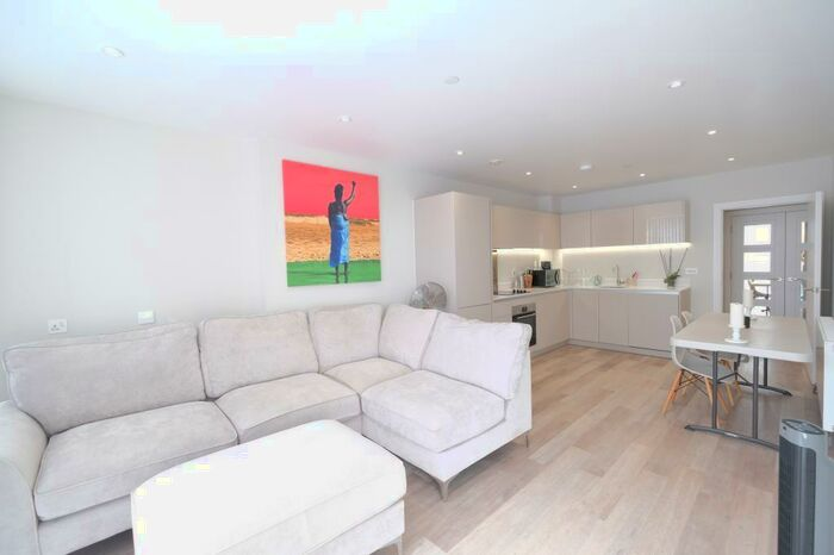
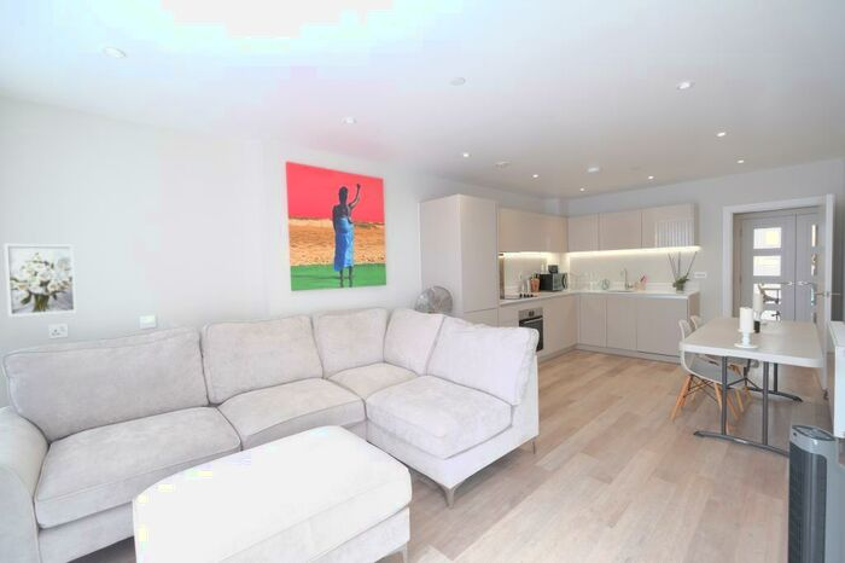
+ wall art (42, 279)
